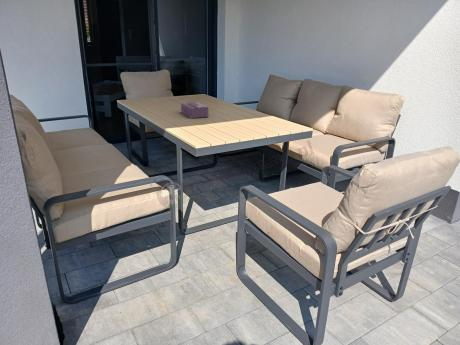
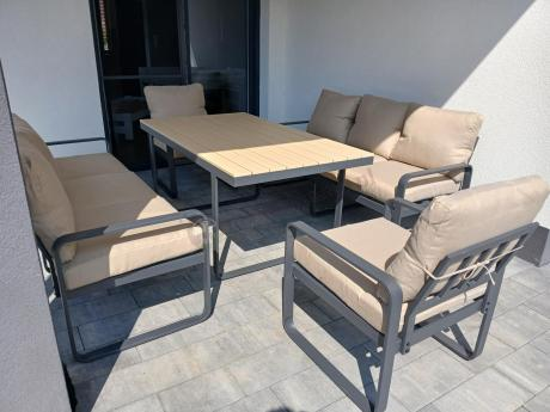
- tissue box (194, 109)
